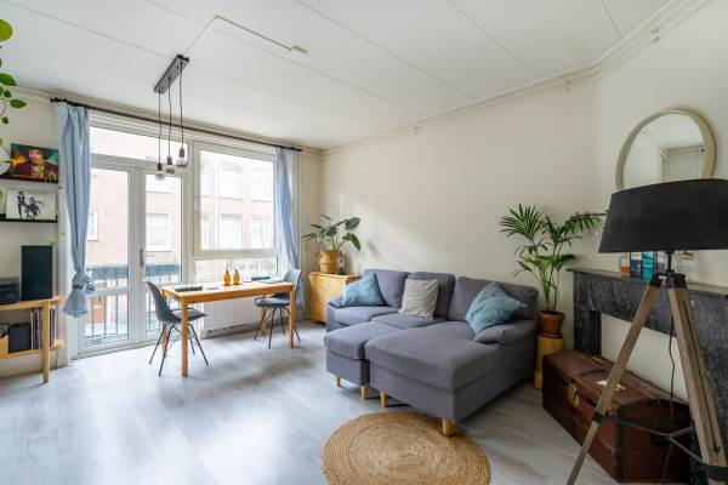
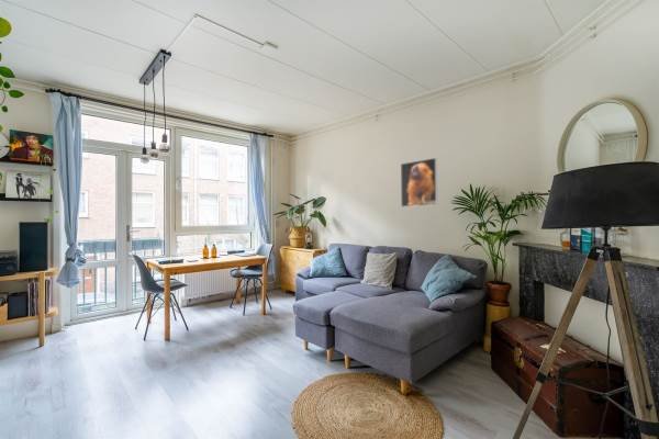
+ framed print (417, 183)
